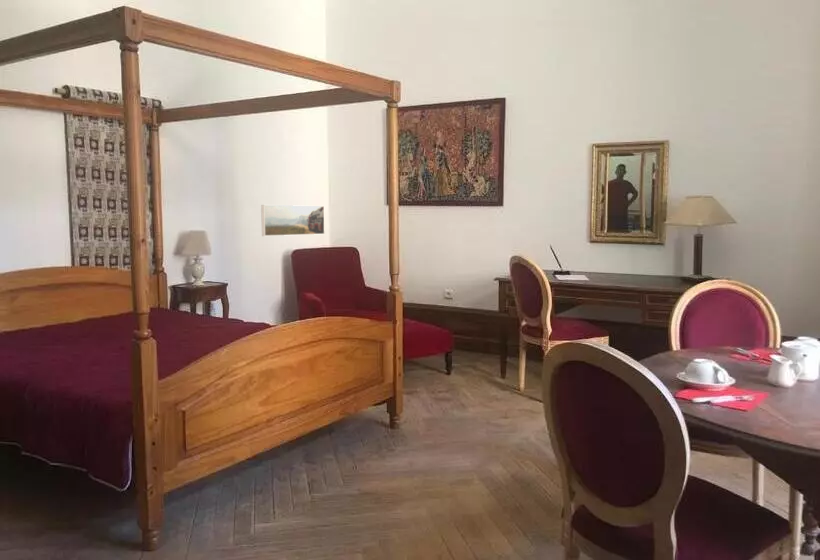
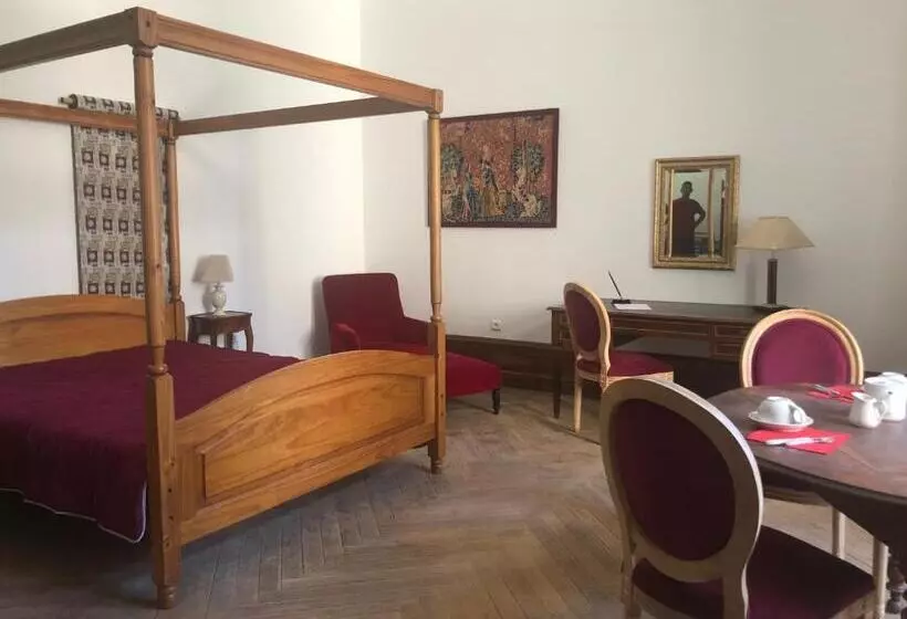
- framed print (294, 220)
